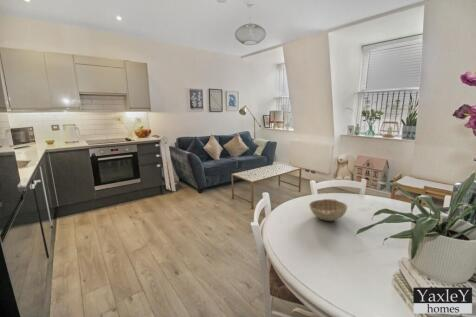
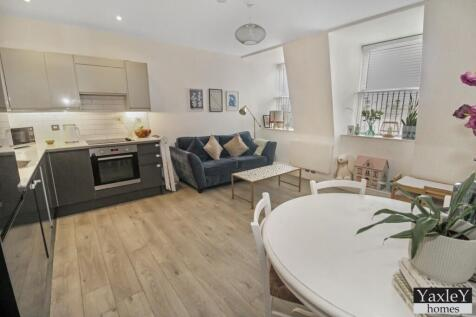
- decorative bowl (327, 210)
